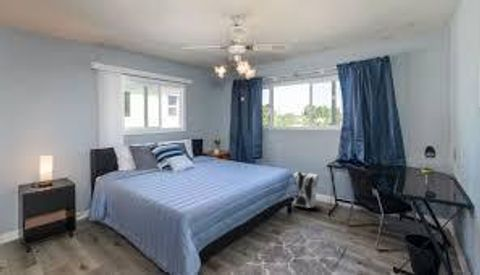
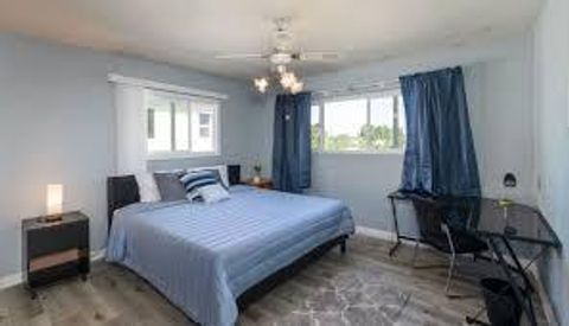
- backpack (304, 189)
